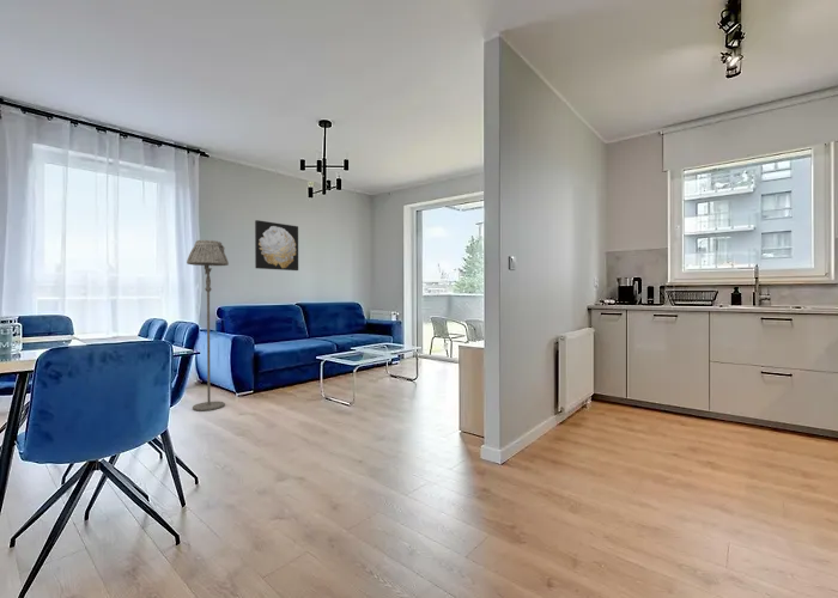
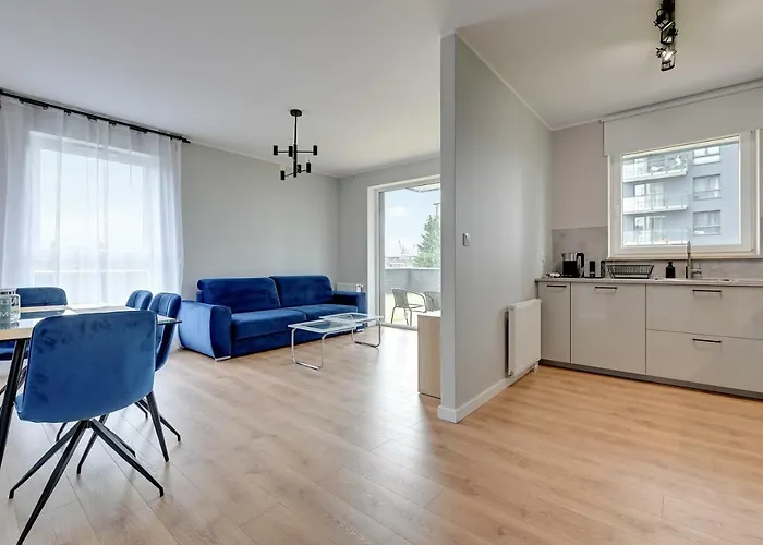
- wall art (277, 246)
- floor lamp (208, 323)
